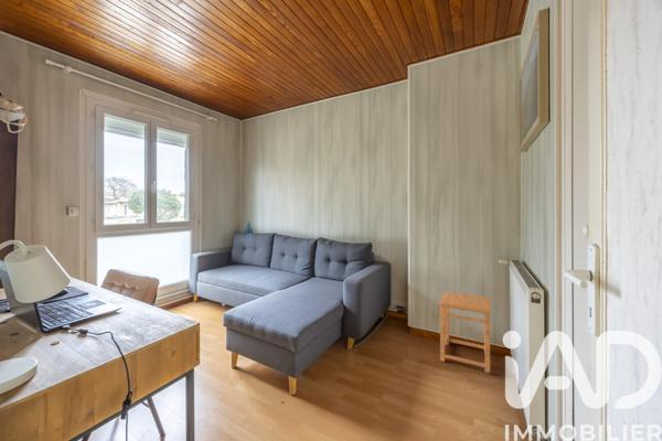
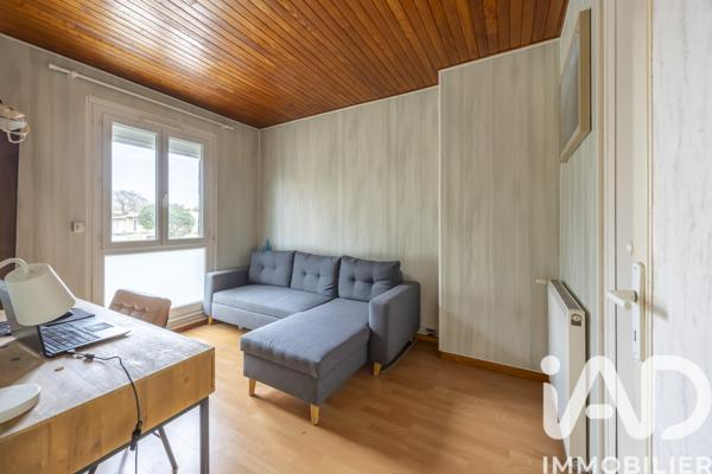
- side table (467, 320)
